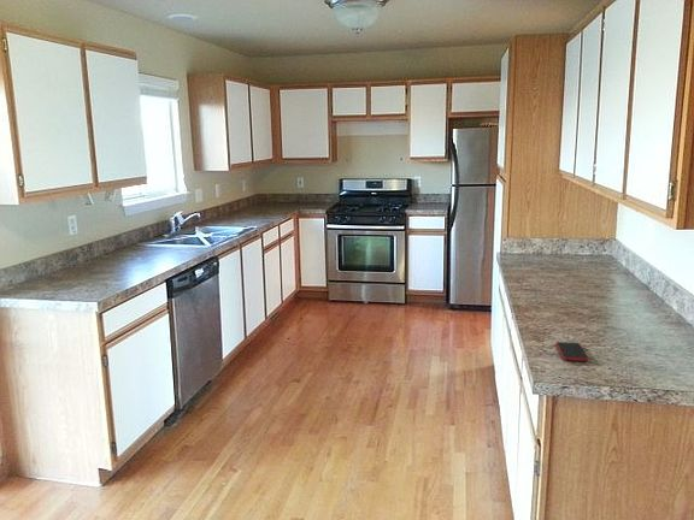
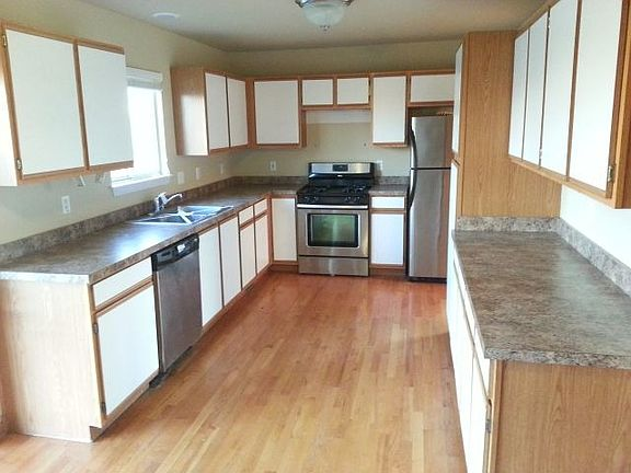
- smartphone (571, 350)
